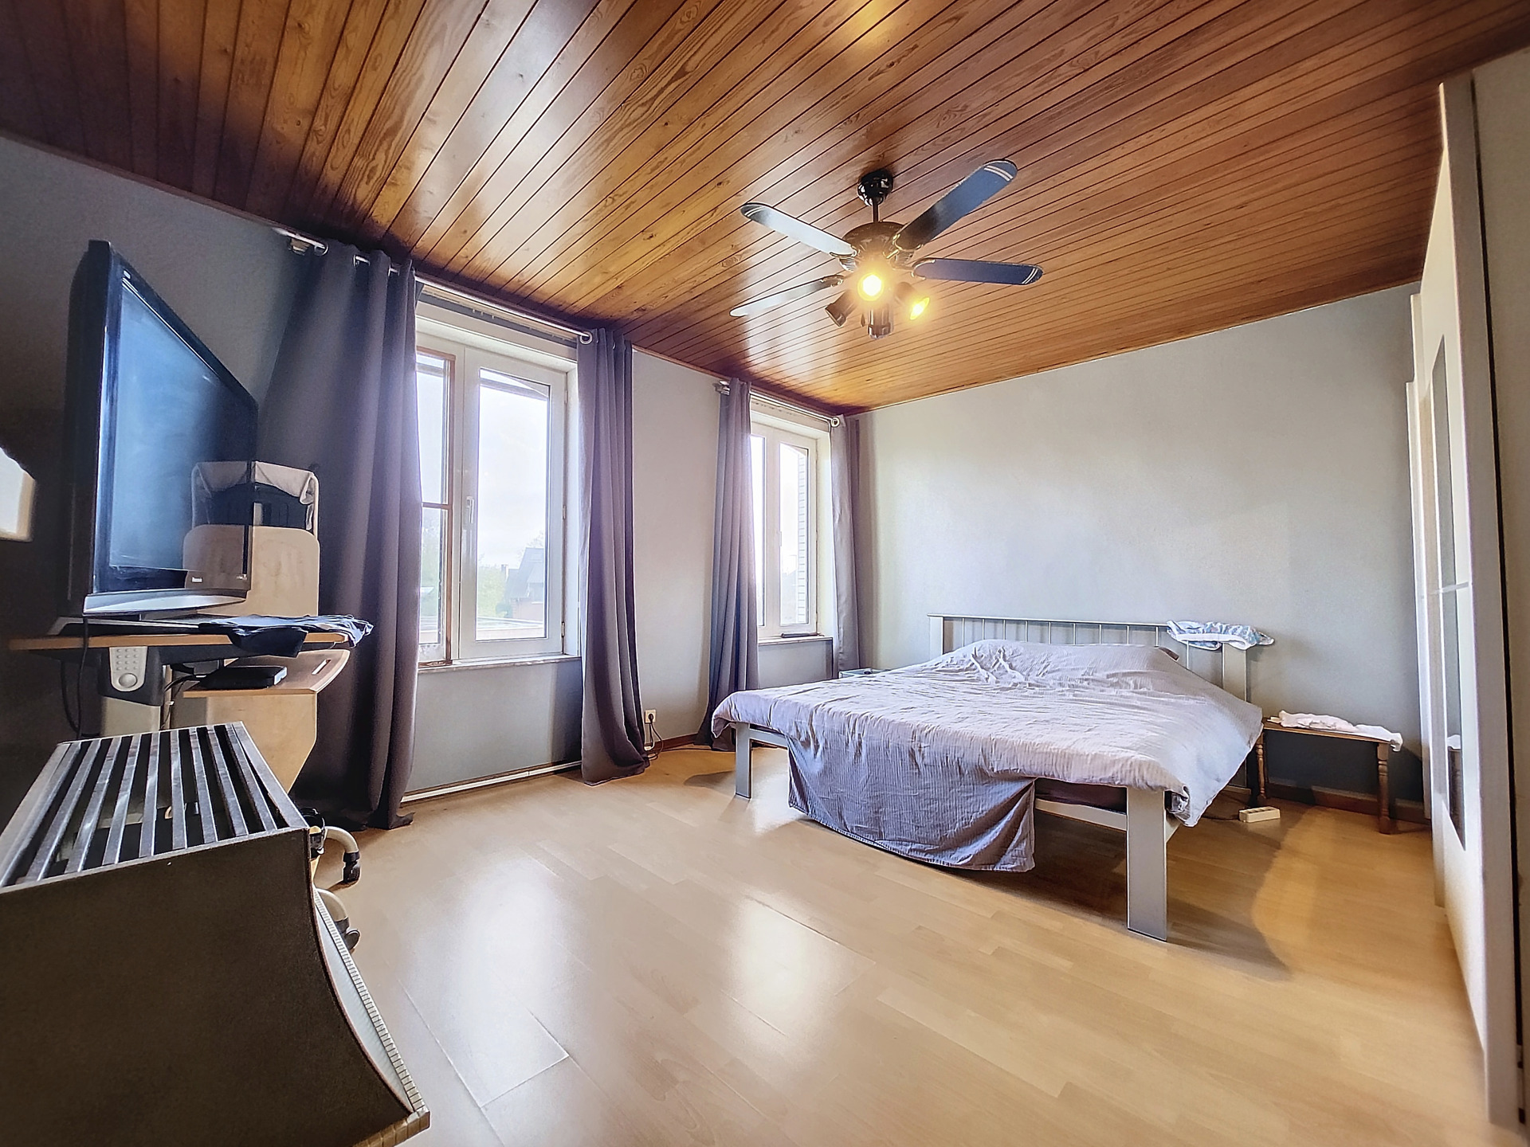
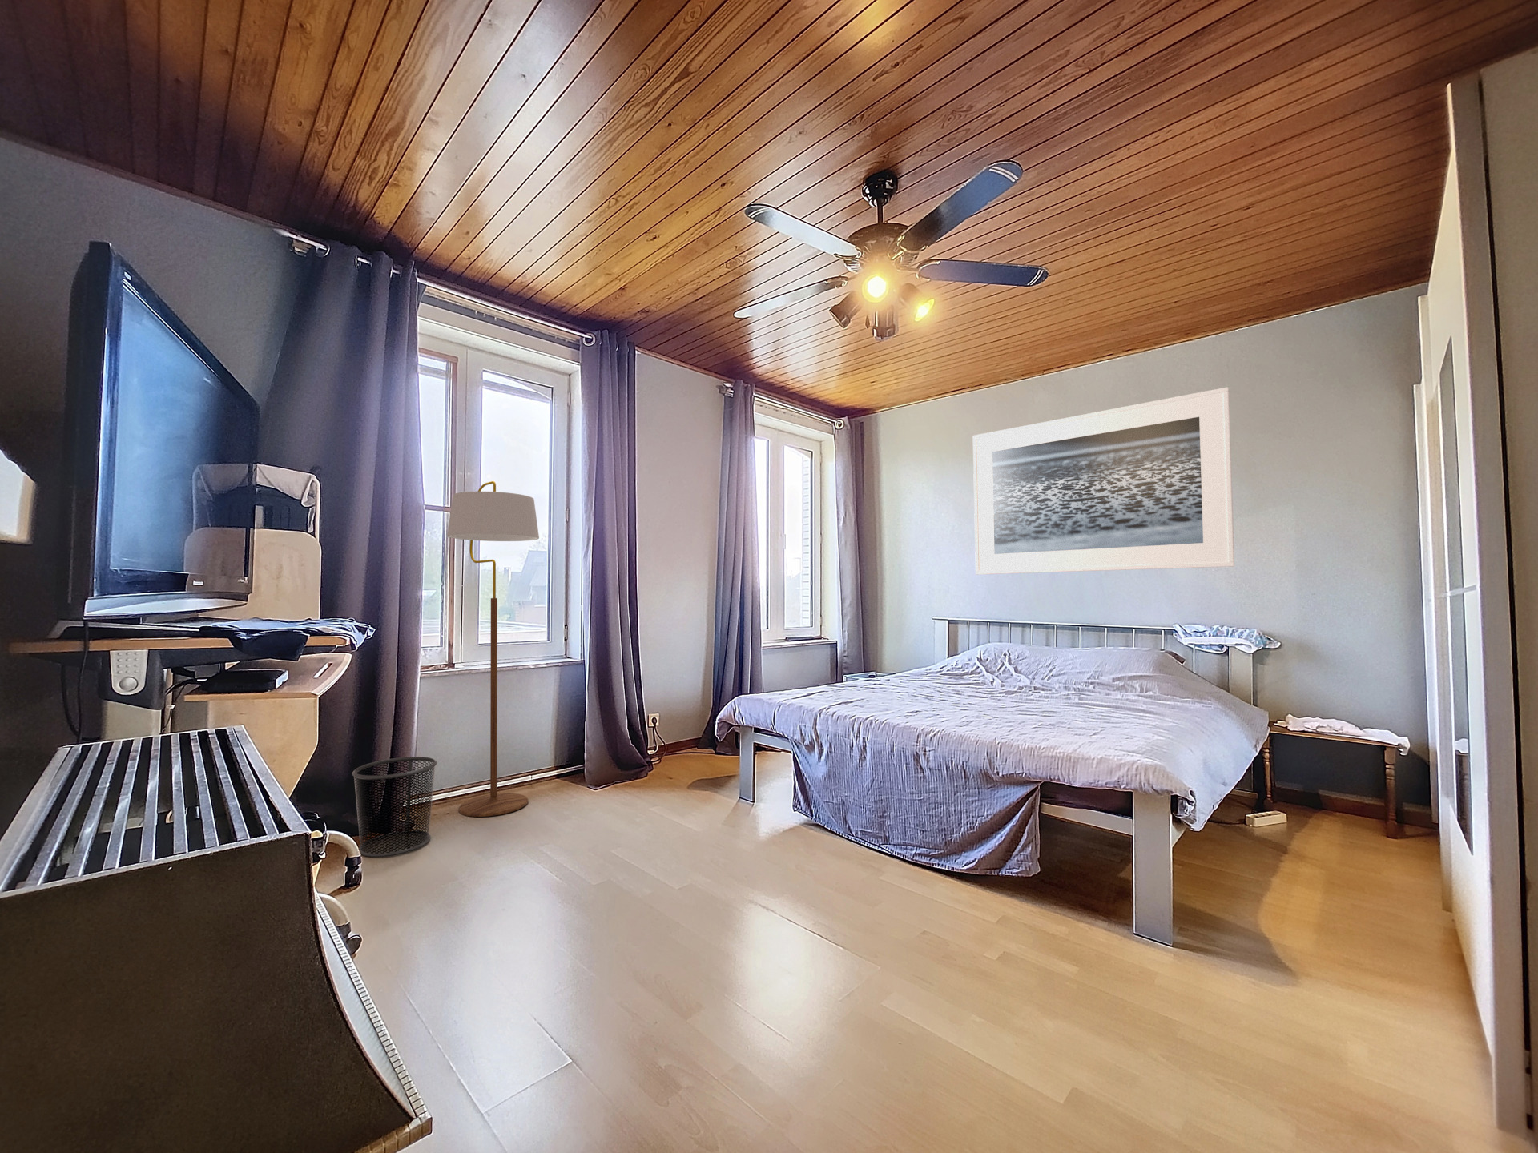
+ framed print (1086, 493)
+ waste bin (395, 804)
+ floor lamp (490, 642)
